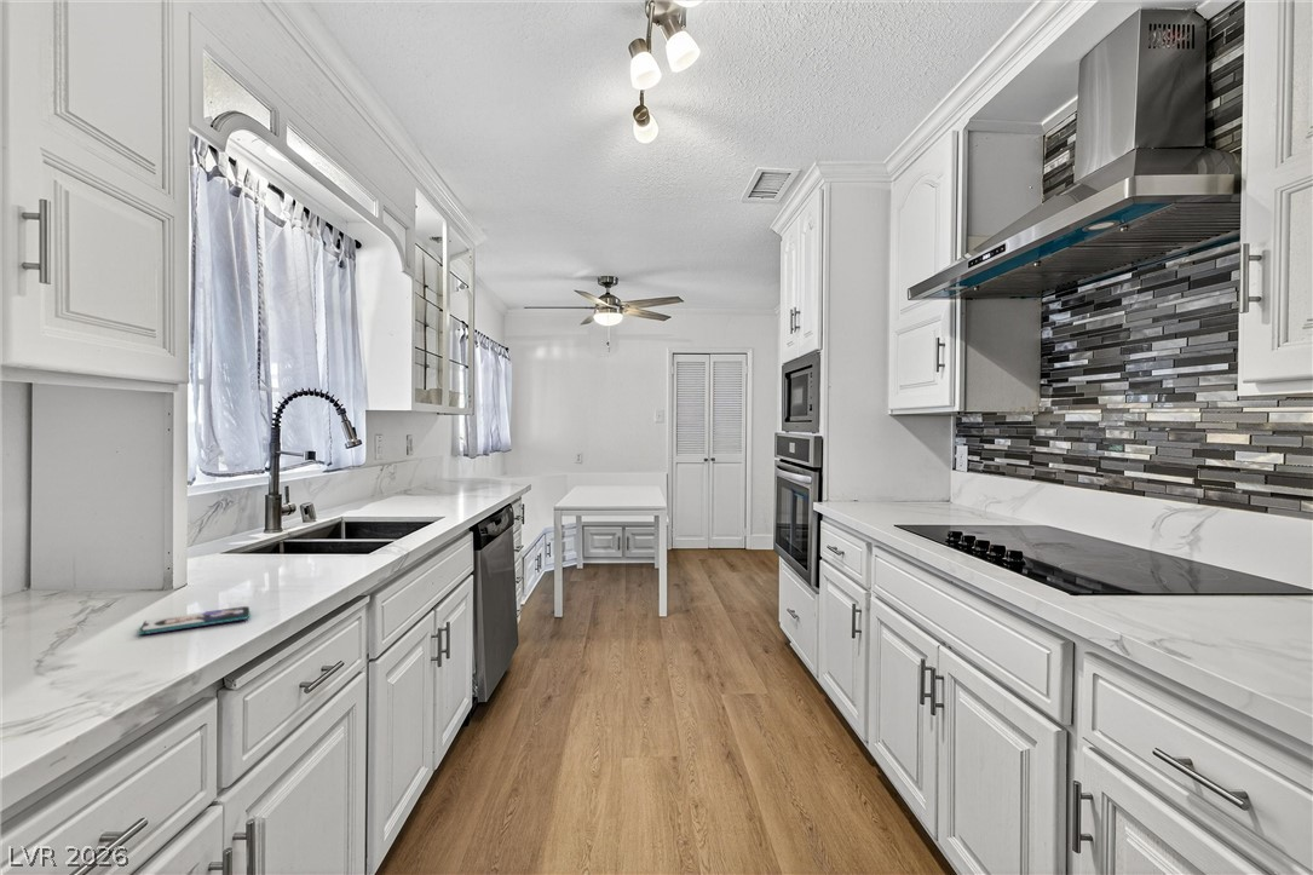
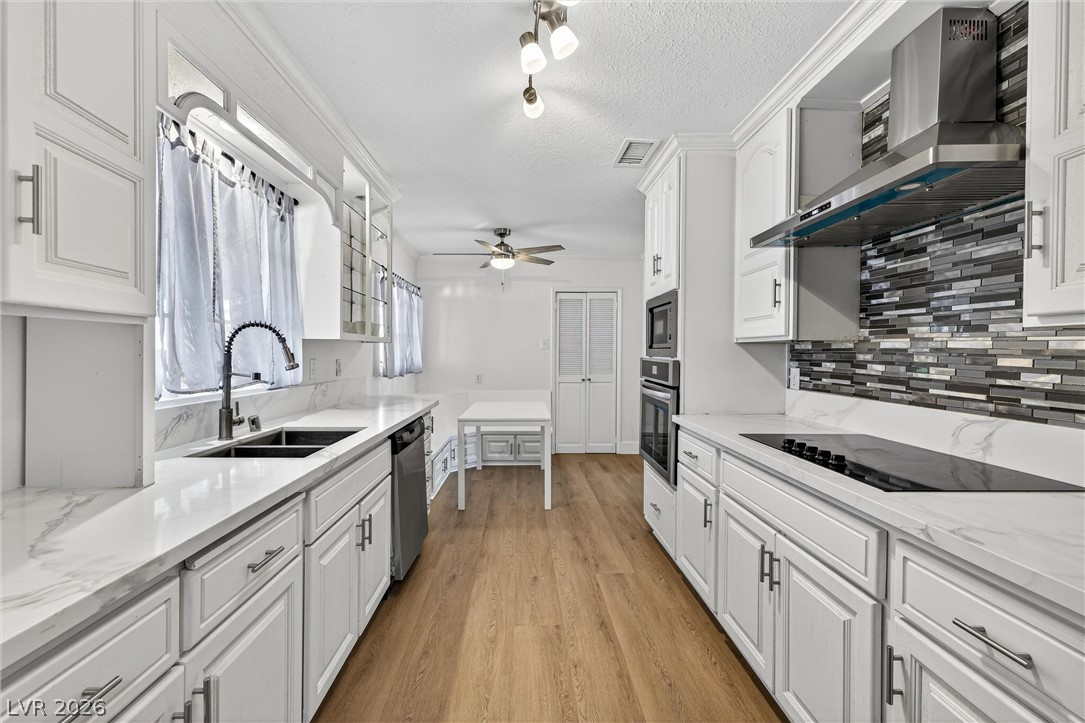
- smartphone (197, 618)
